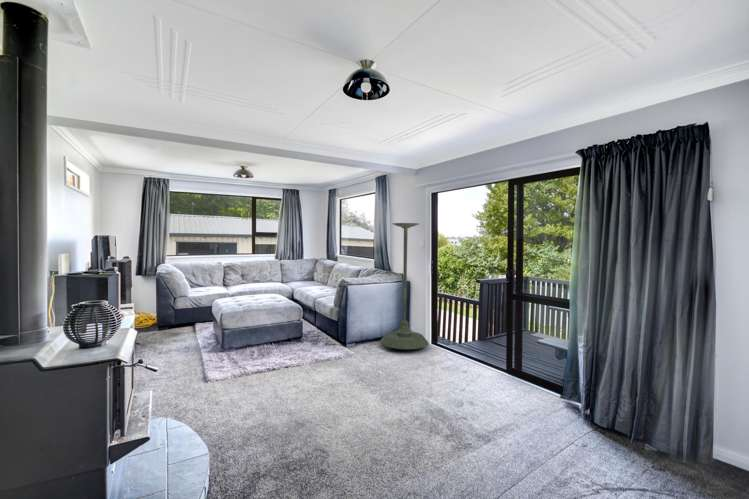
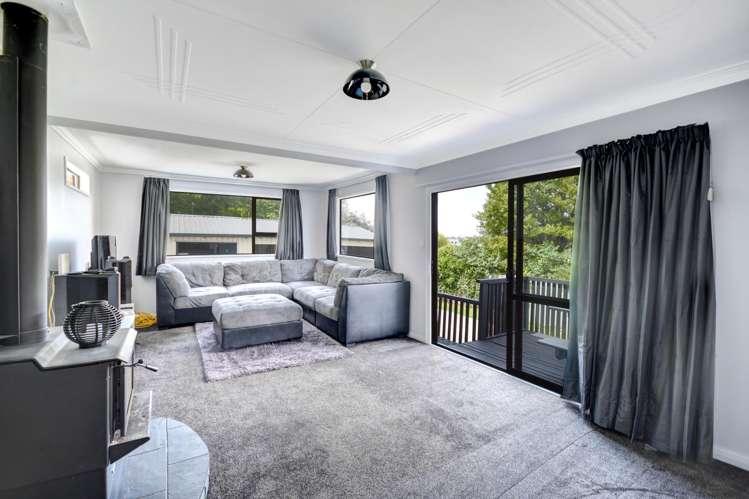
- plant stand (404, 285)
